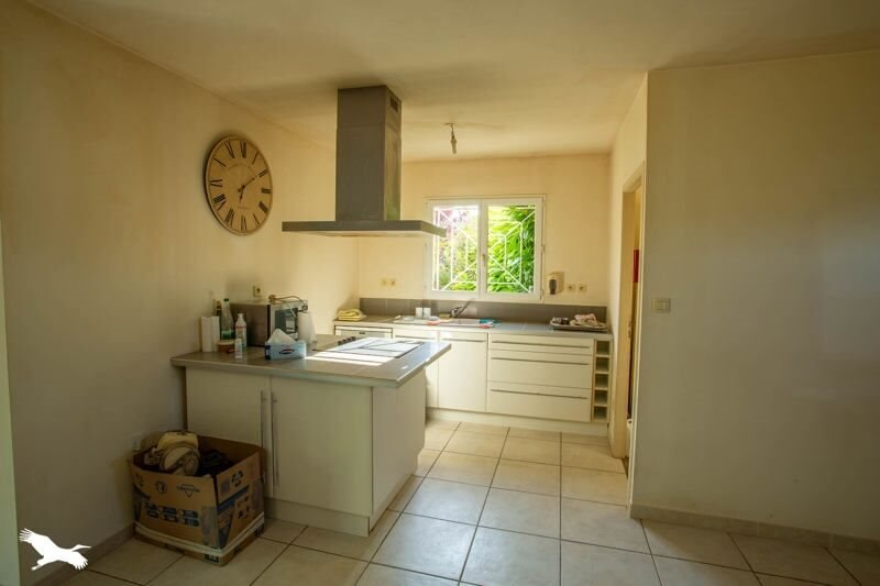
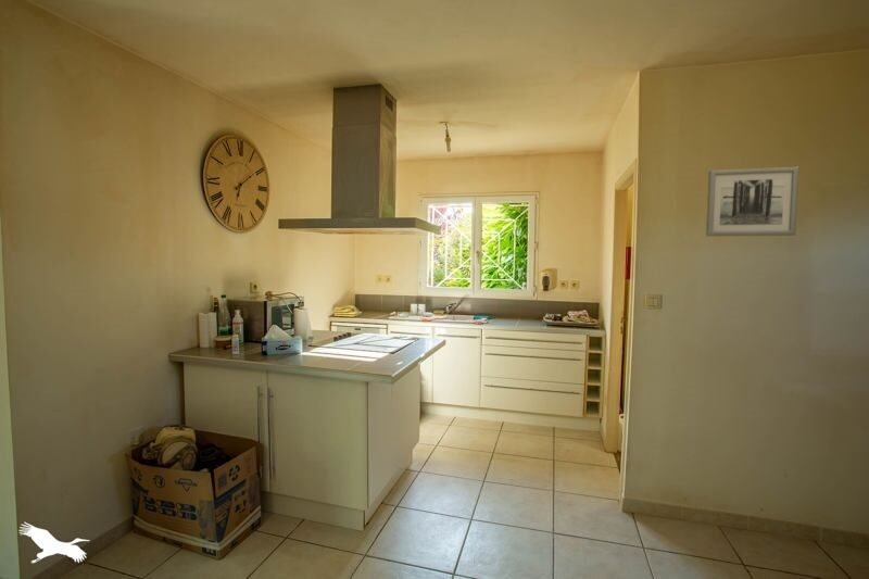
+ wall art (751, 202)
